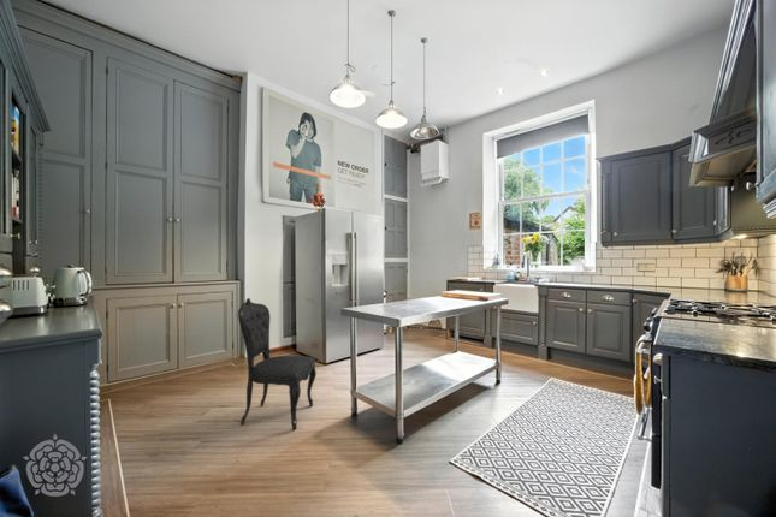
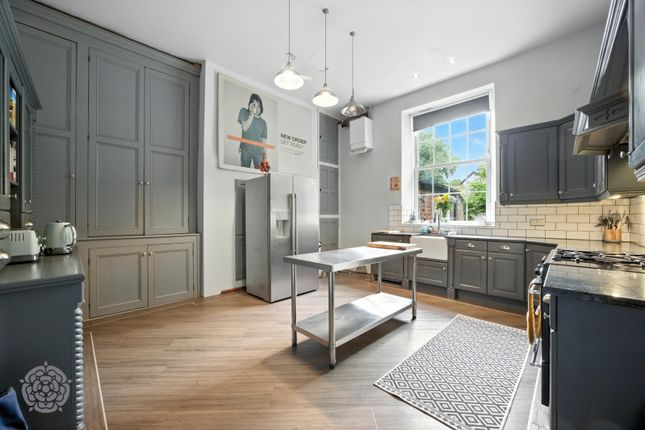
- dining chair (276, 356)
